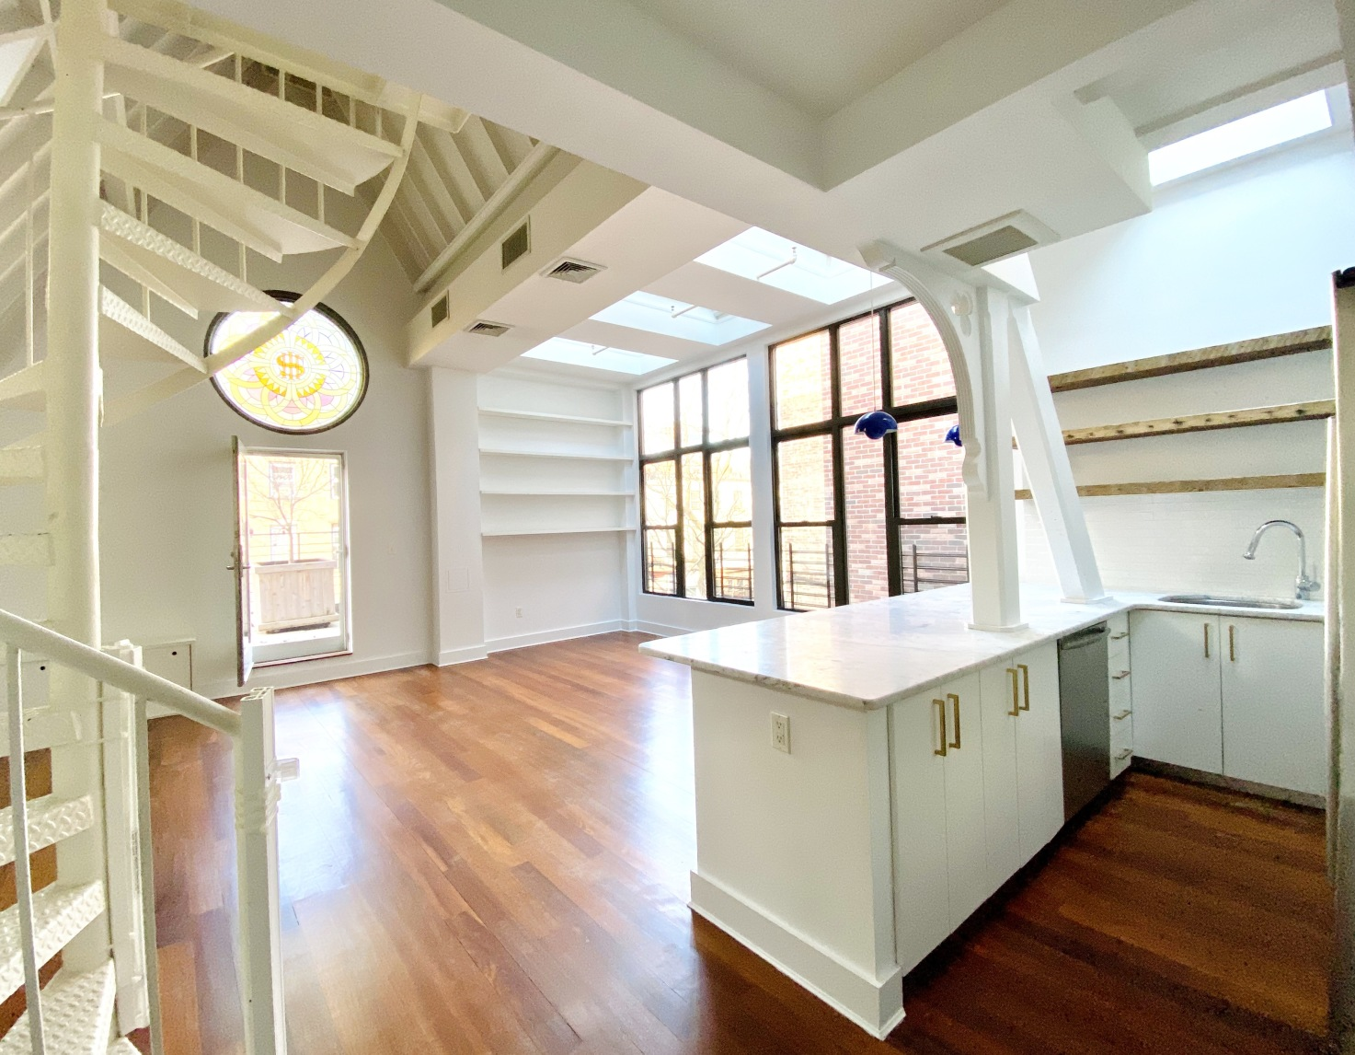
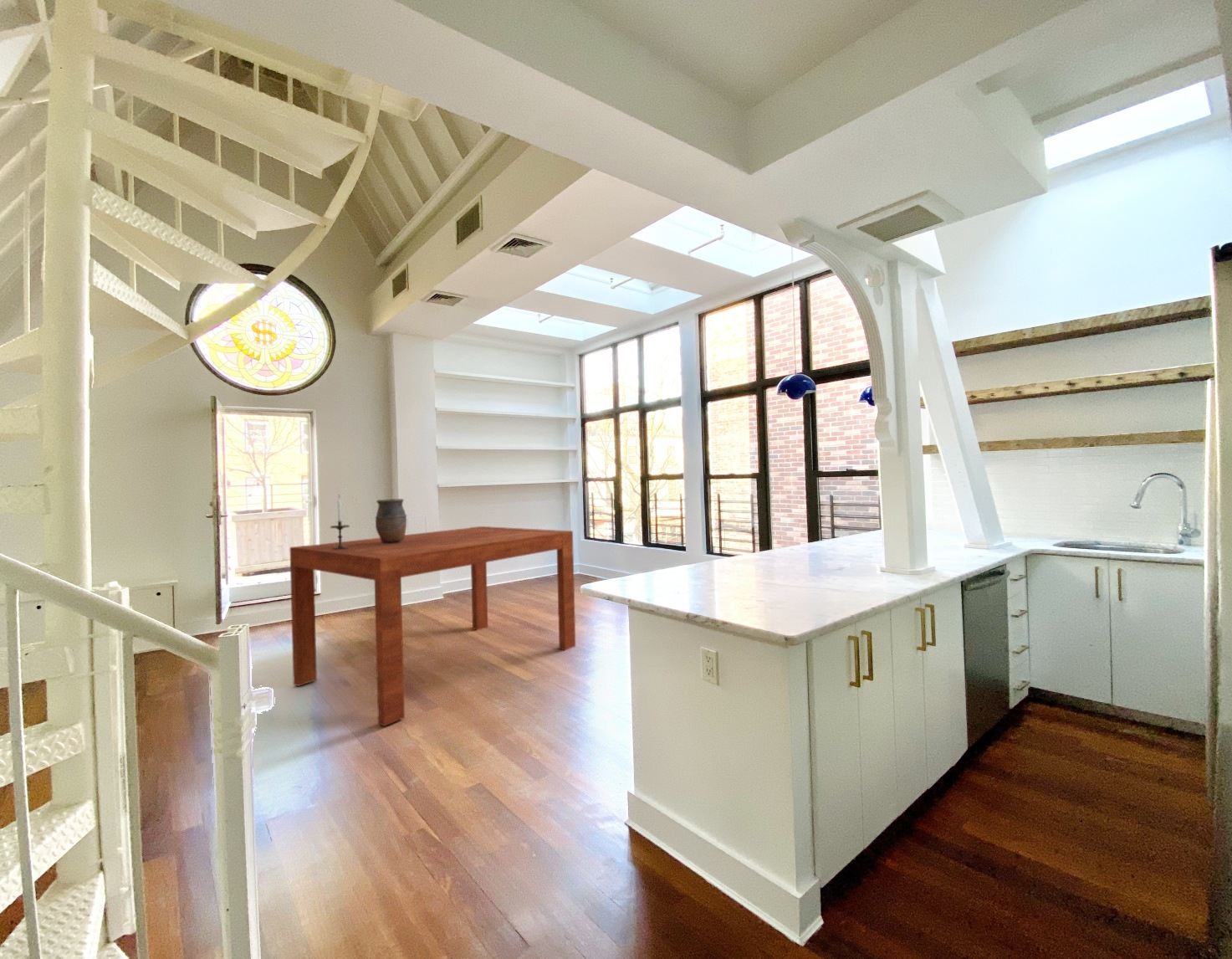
+ dining table (472, 601)
+ vase (391, 521)
+ candlestick (340, 521)
